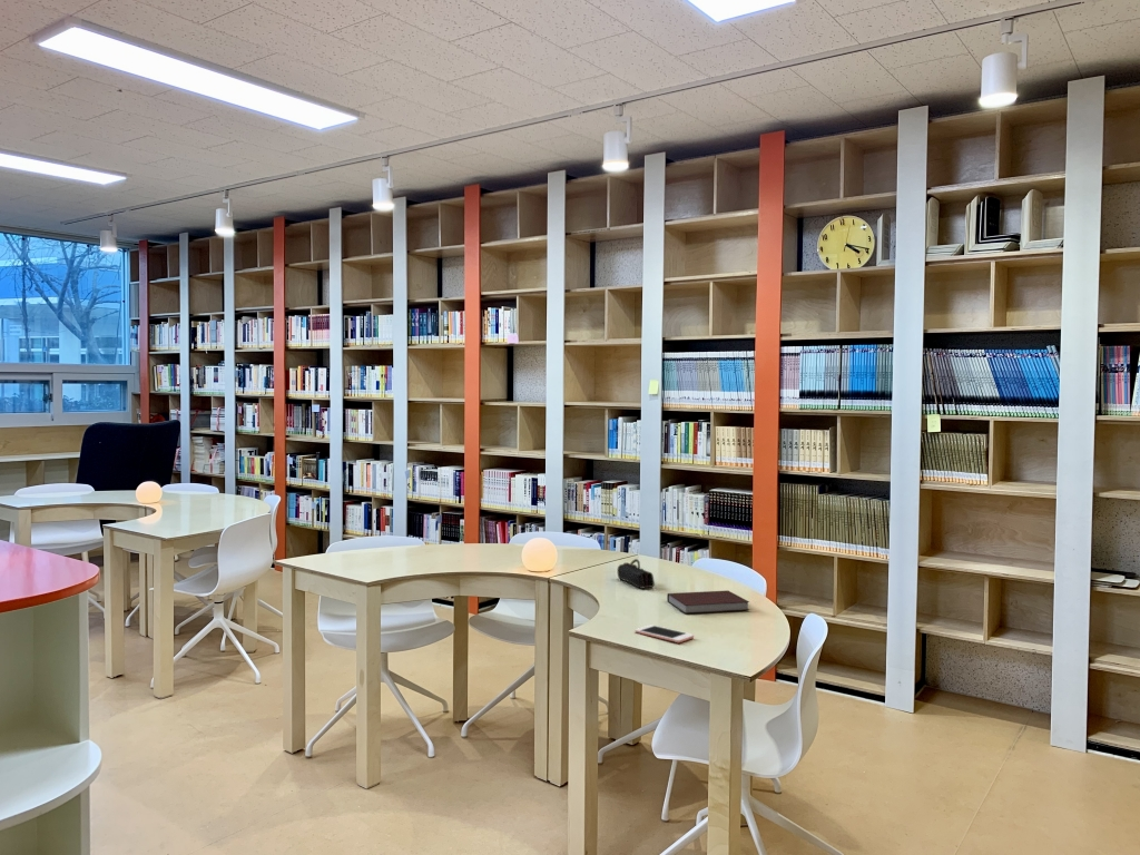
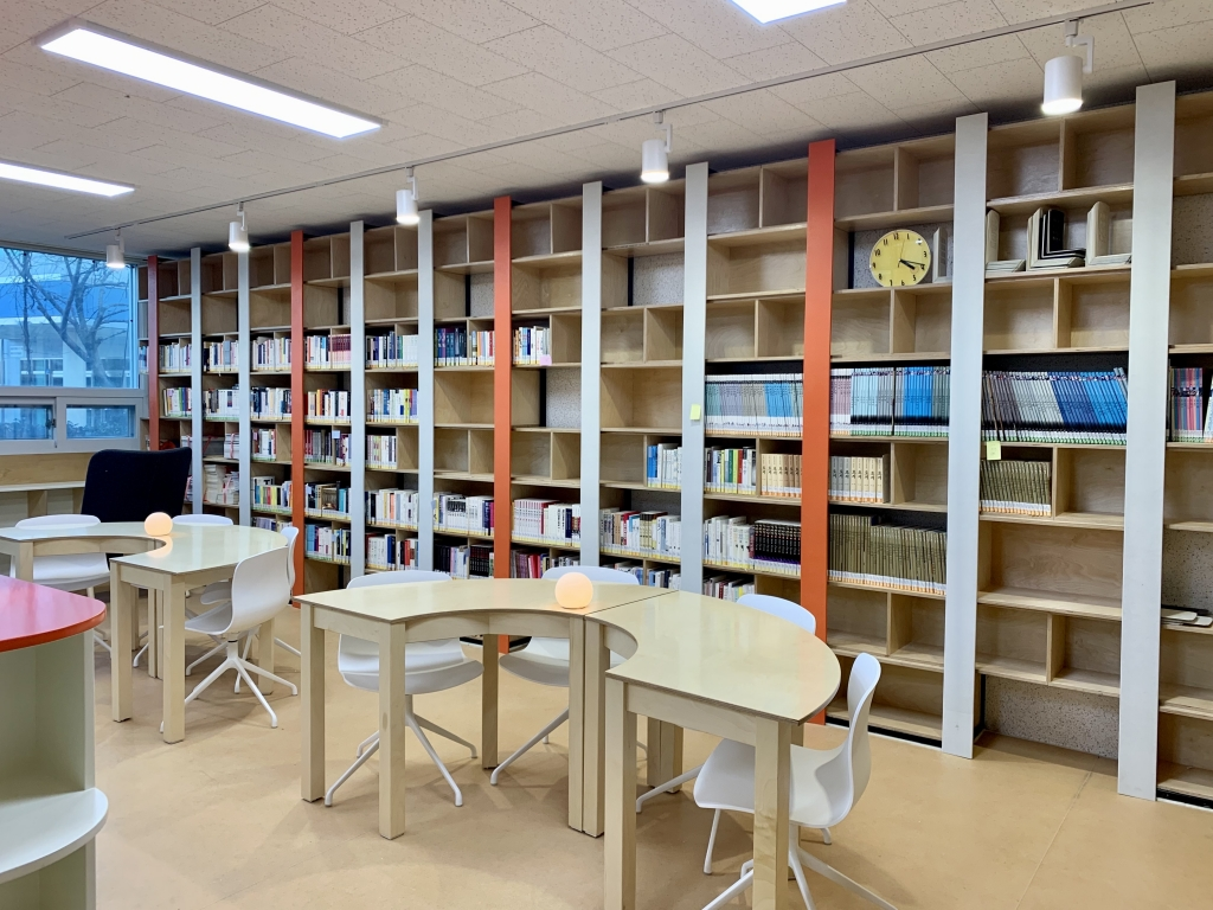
- notebook (707, 601)
- cell phone (664, 633)
- pencil case (635, 571)
